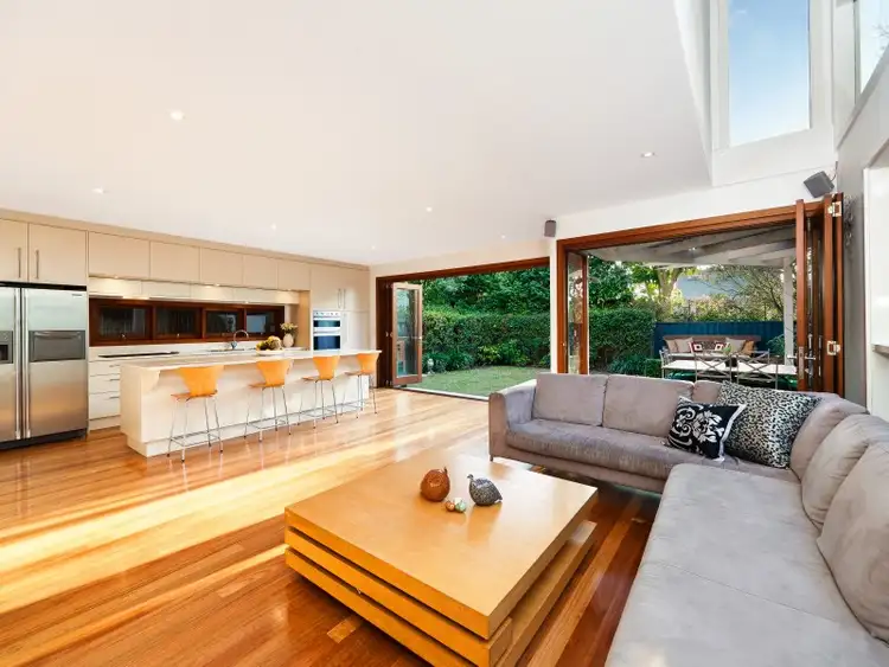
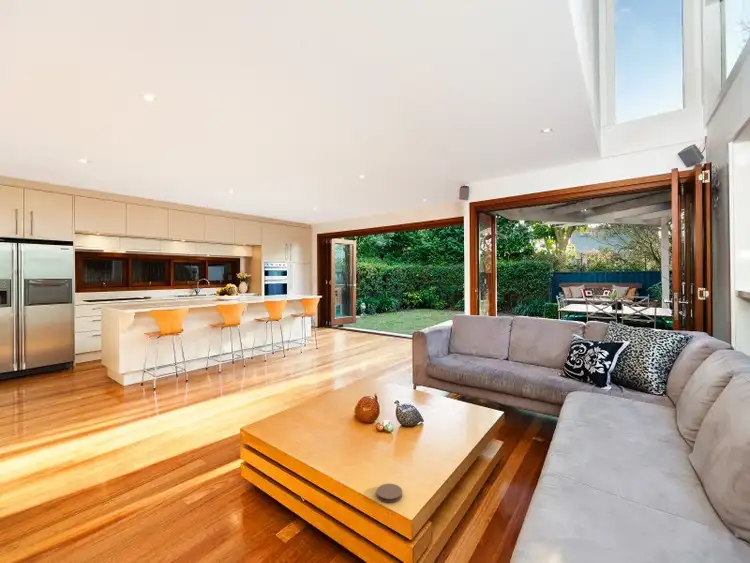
+ coaster (389, 492)
